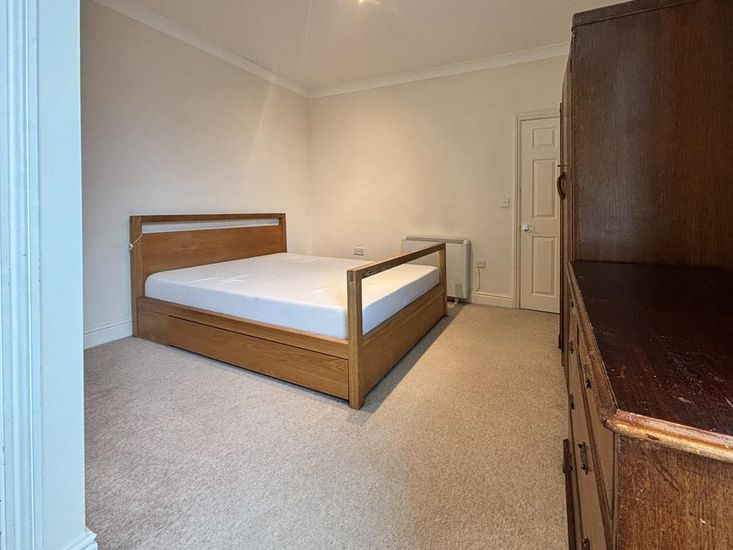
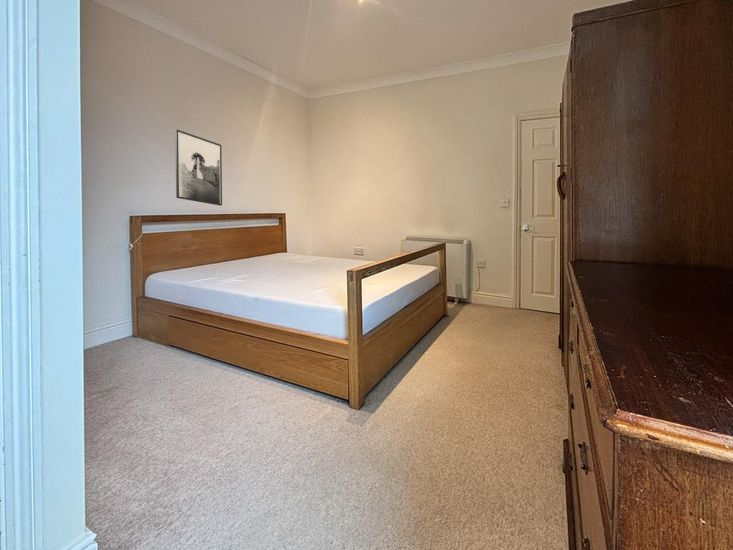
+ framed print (200, 169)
